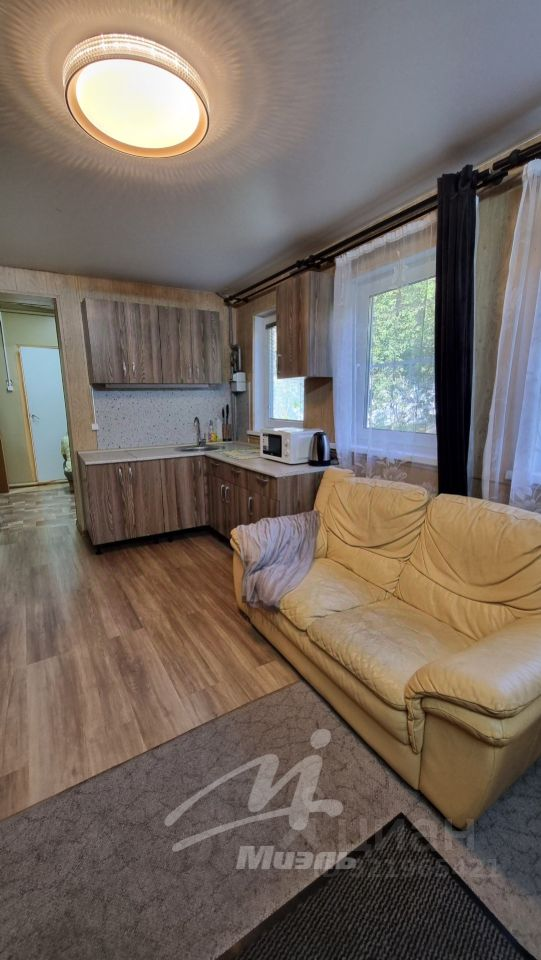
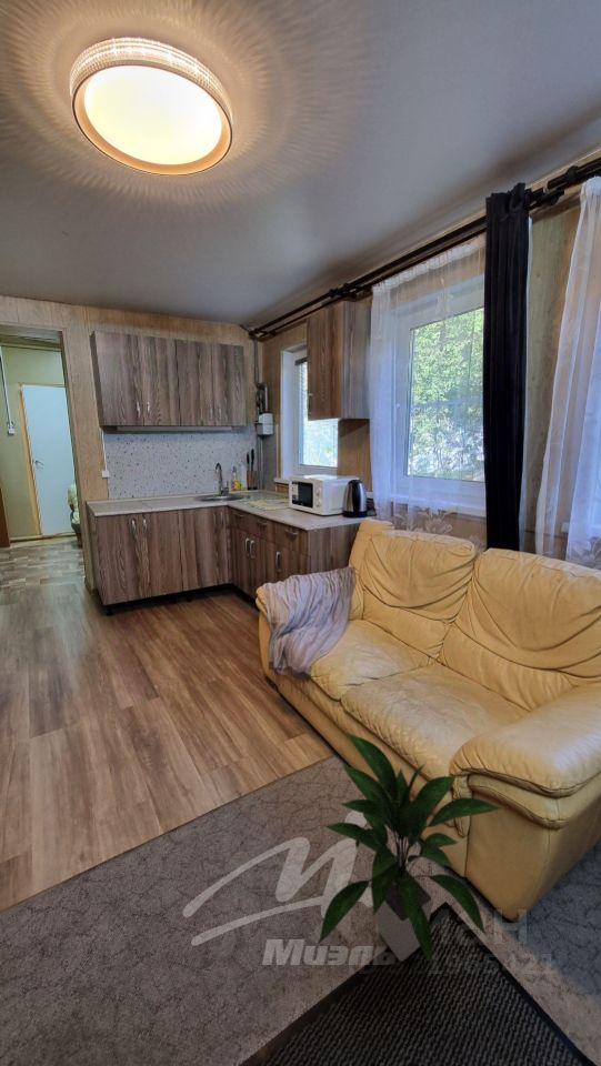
+ indoor plant (397, 849)
